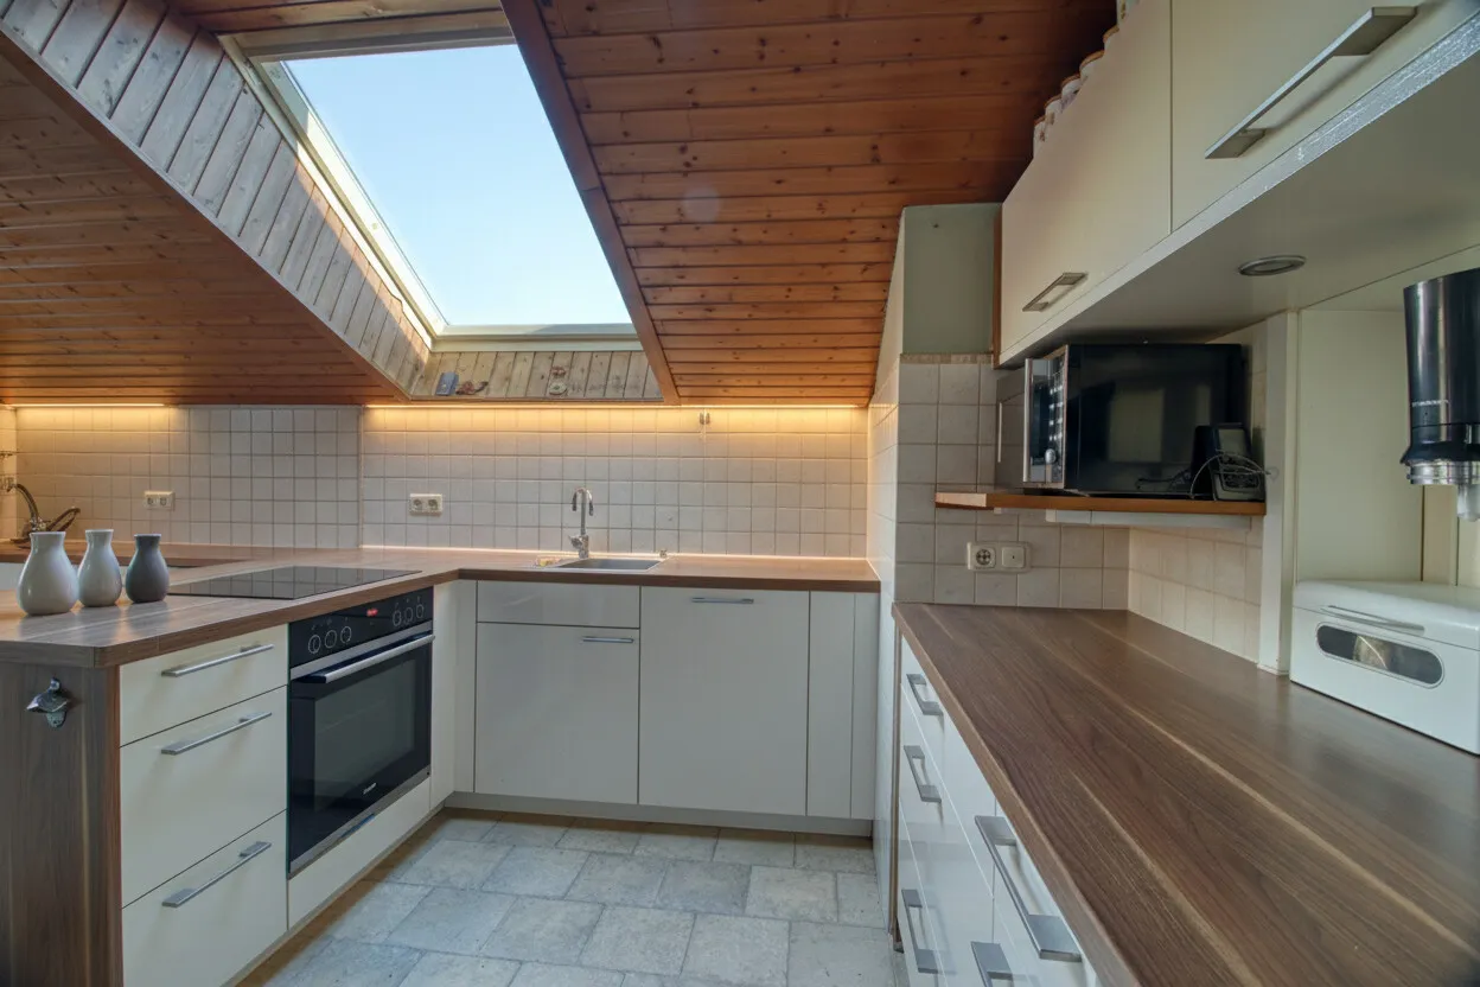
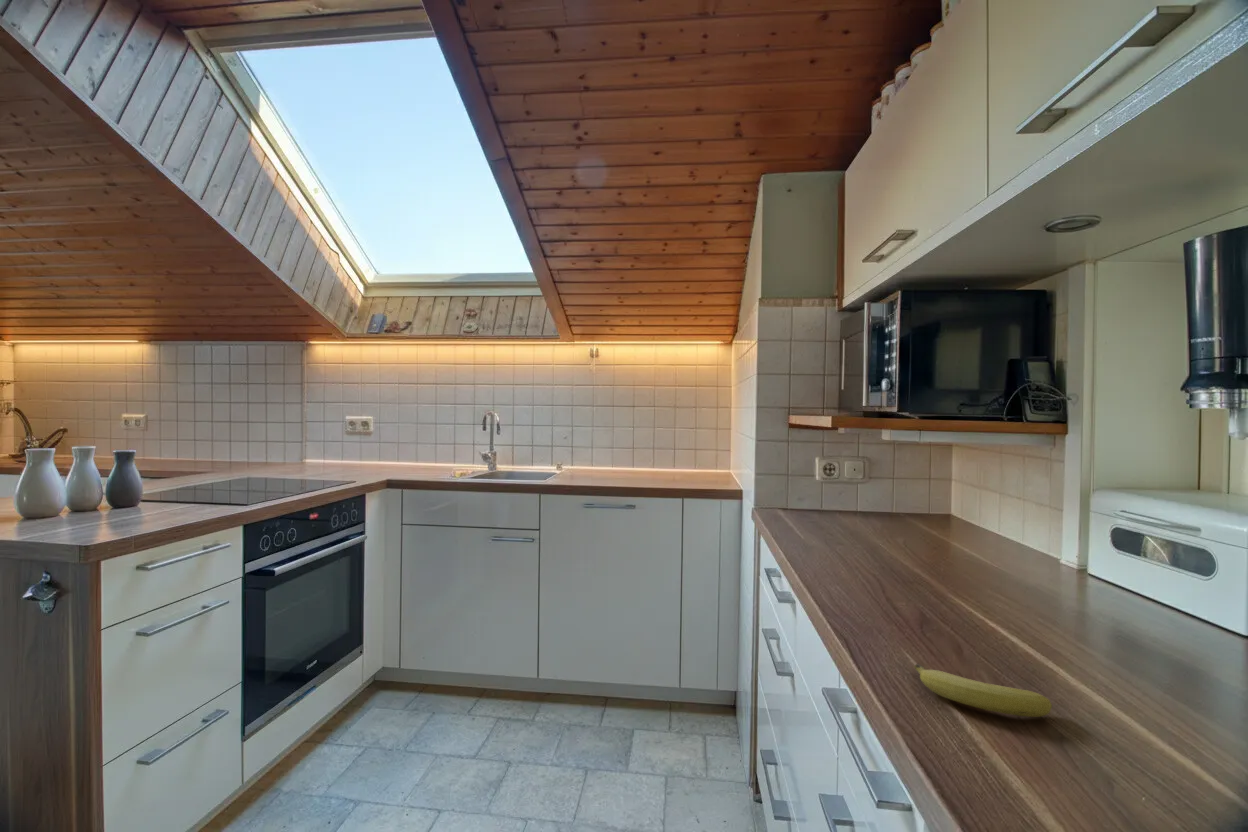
+ fruit (973, 686)
